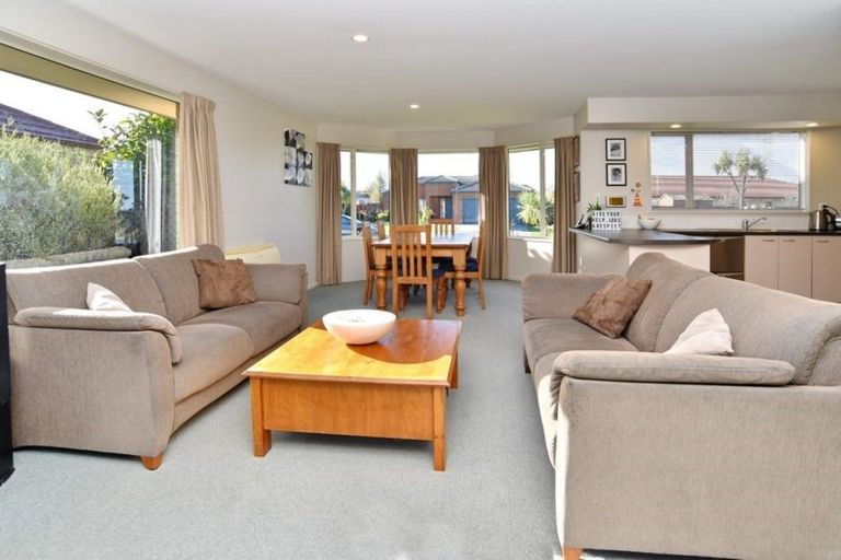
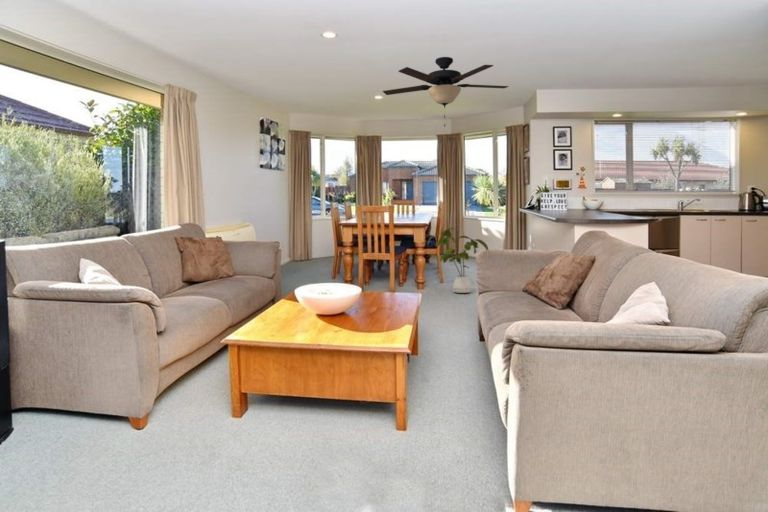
+ ceiling fan (444, 94)
+ house plant (452, 259)
